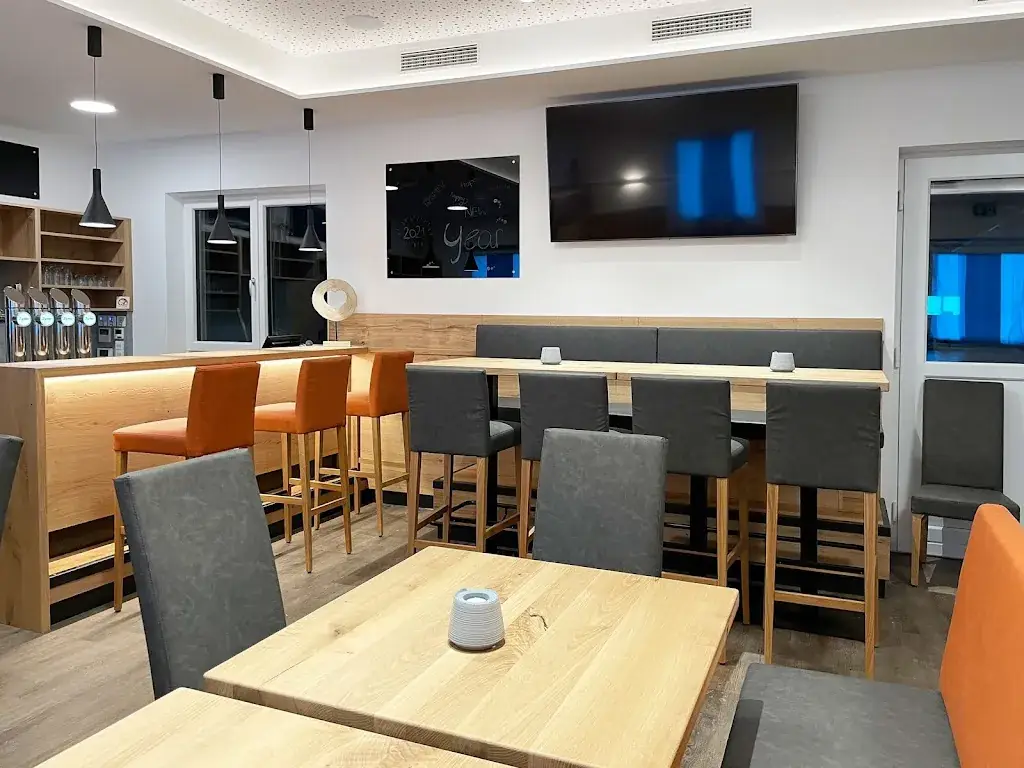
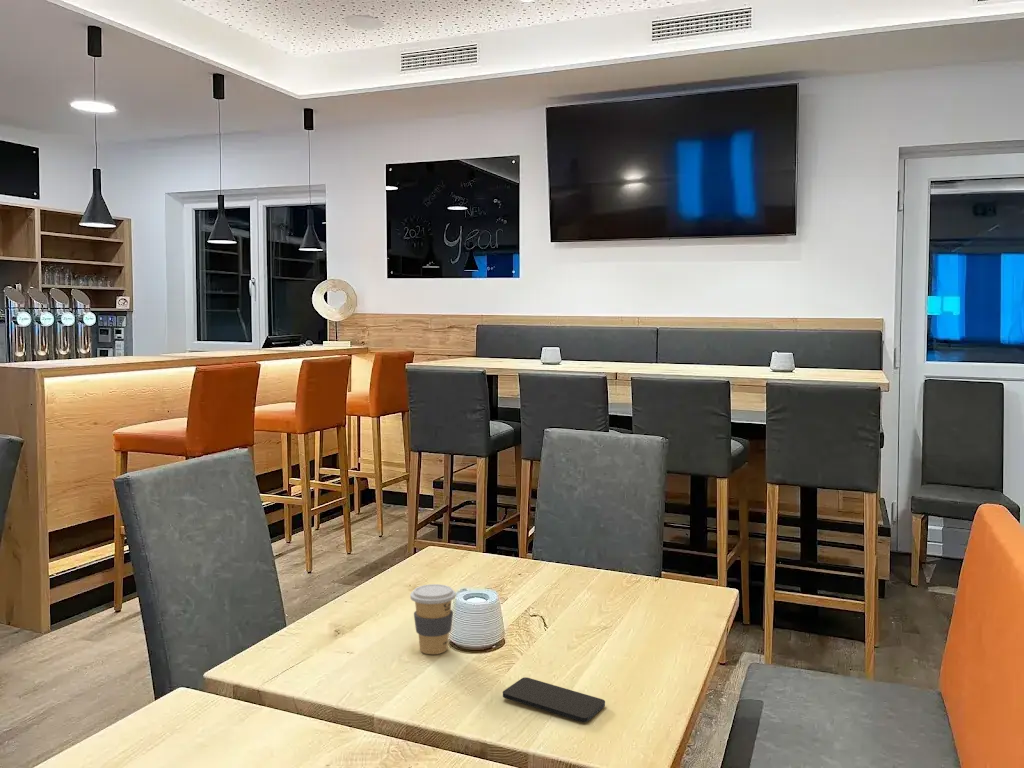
+ coffee cup (433, 619)
+ smartphone (553, 698)
